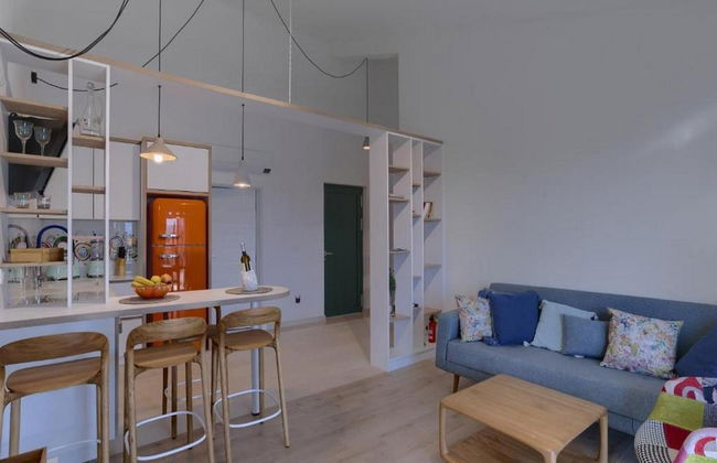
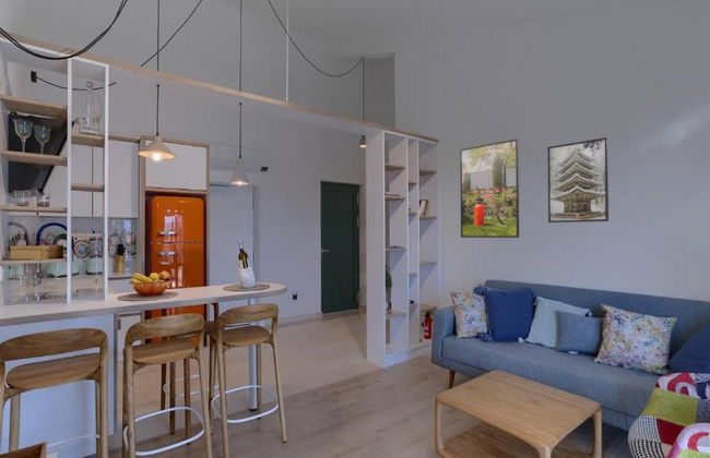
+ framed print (576, 182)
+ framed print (487, 191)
